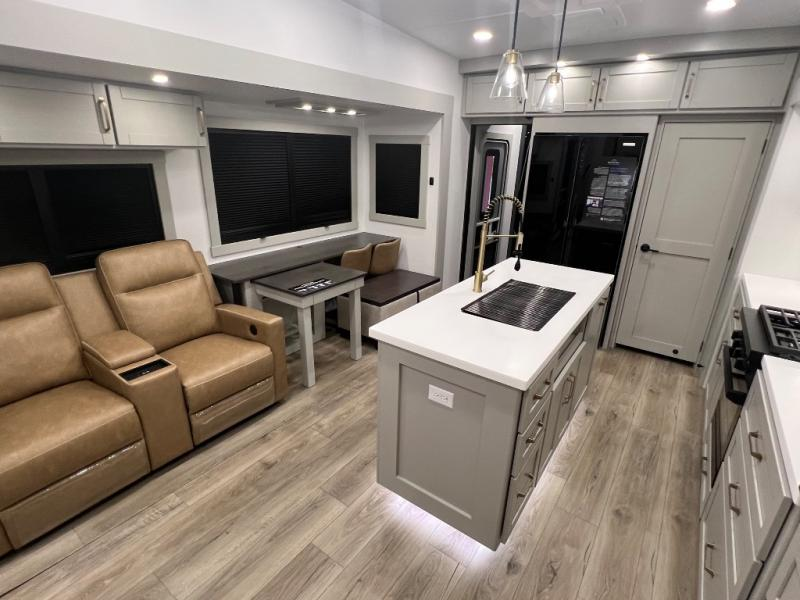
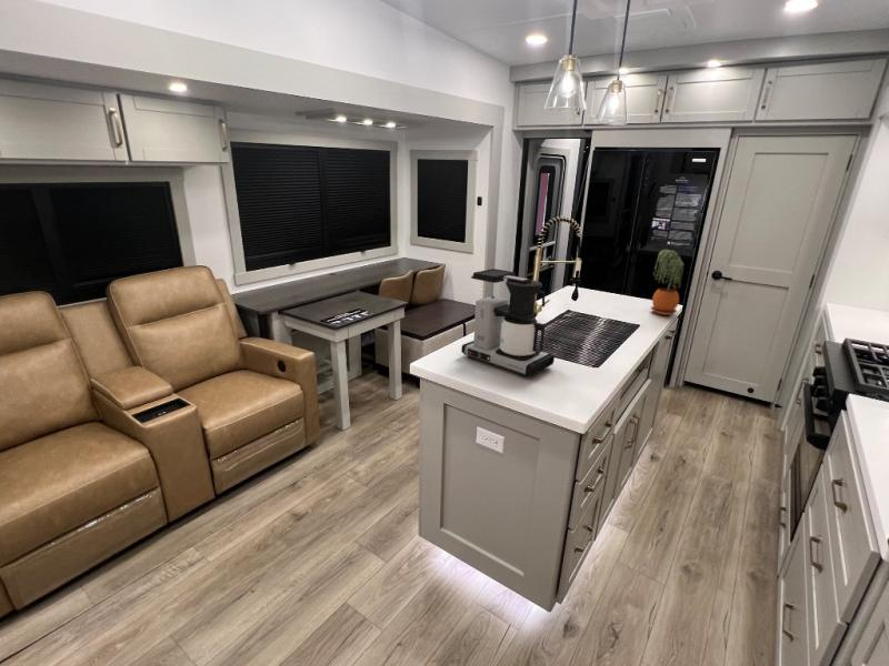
+ potted plant (666, 282)
+ coffee maker (509, 320)
